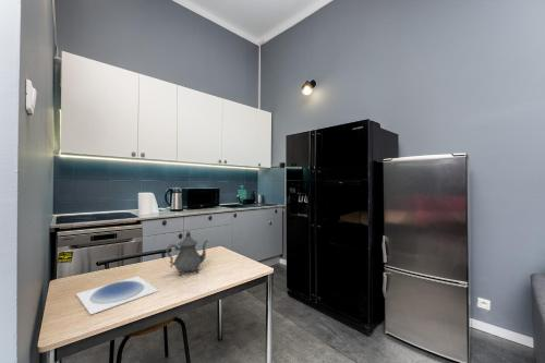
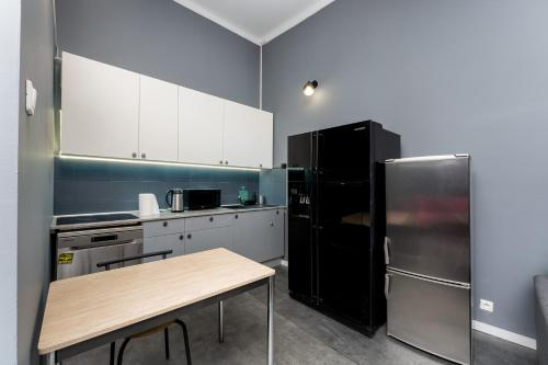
- teapot (187, 251)
- plate (118, 289)
